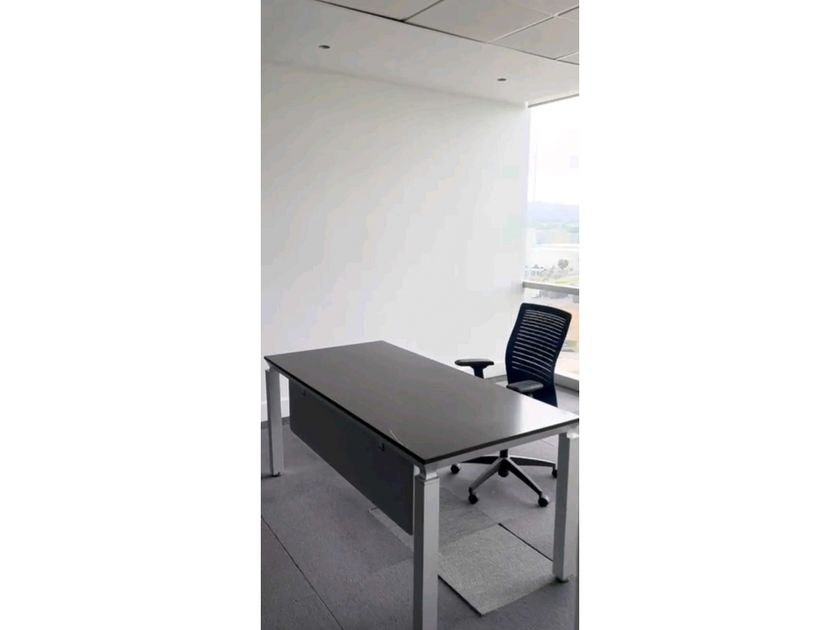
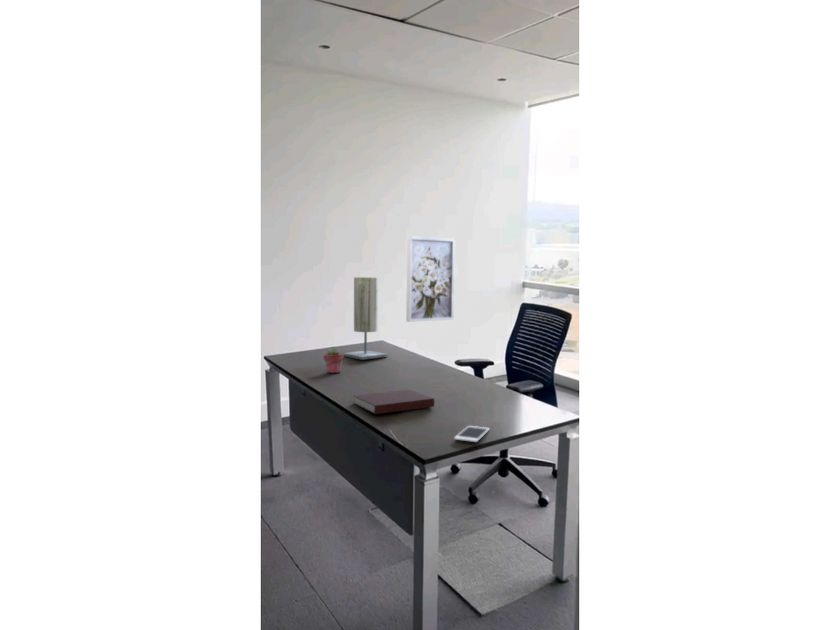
+ notebook (393, 401)
+ table lamp (365, 317)
+ cell phone (472, 433)
+ wall art (431, 279)
+ potted succulent (333, 359)
